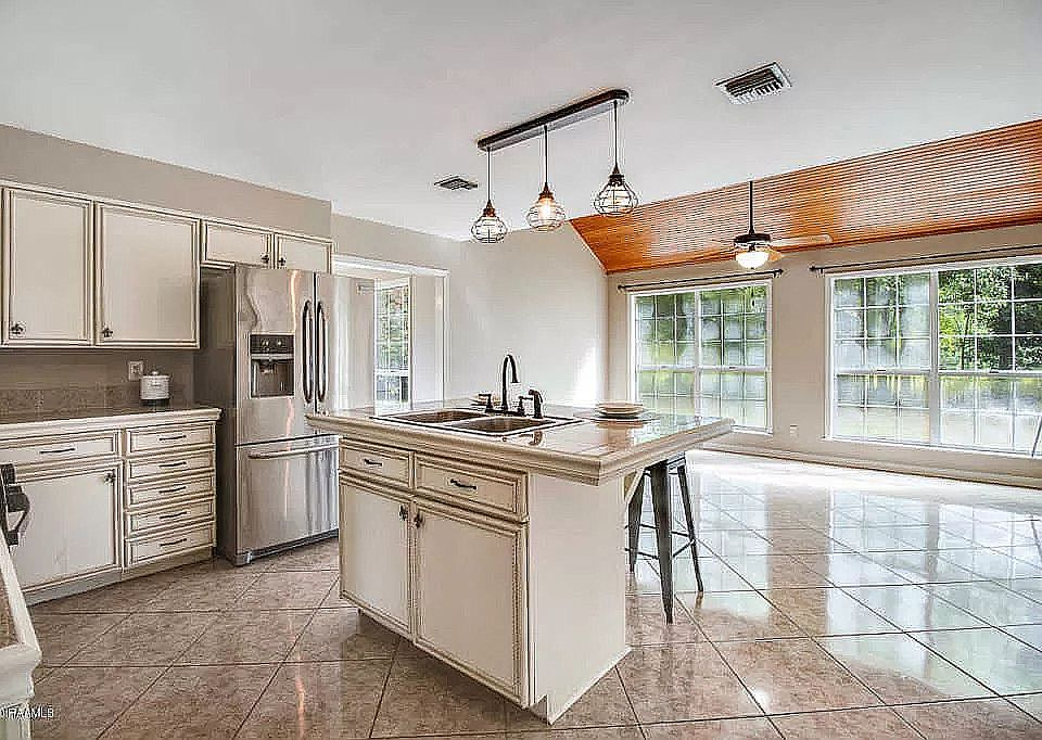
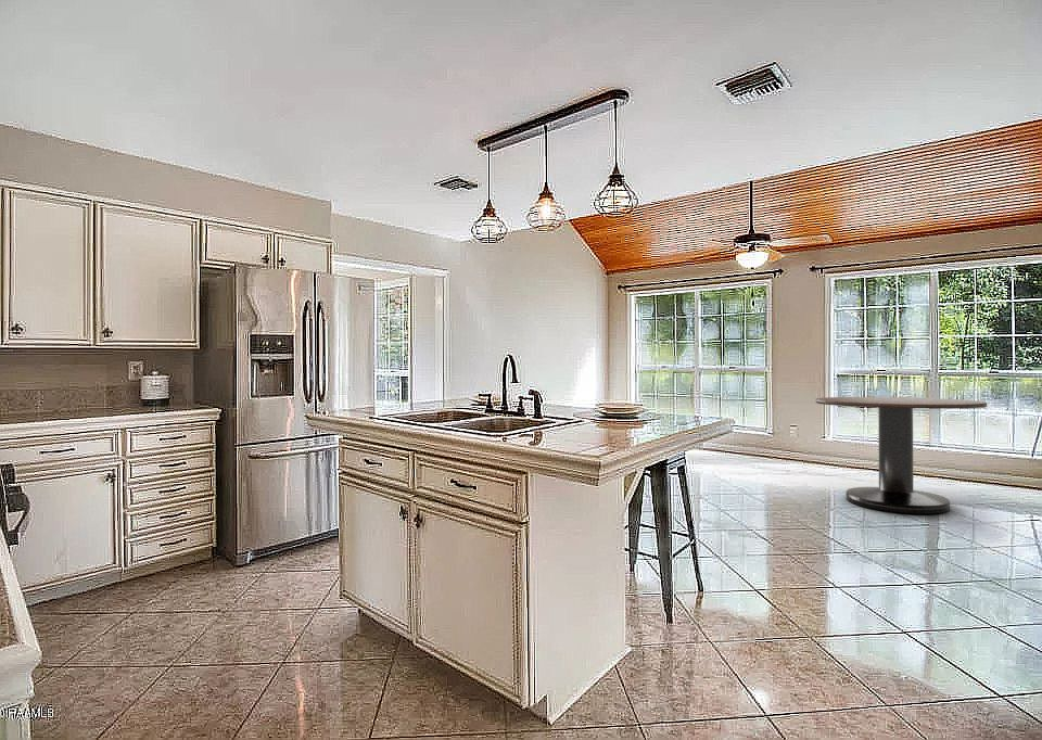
+ dining table (895, 451)
